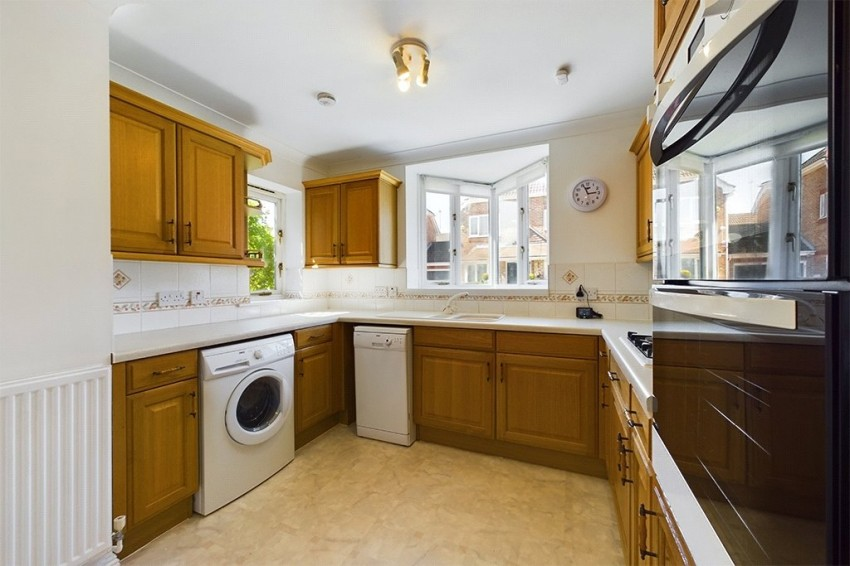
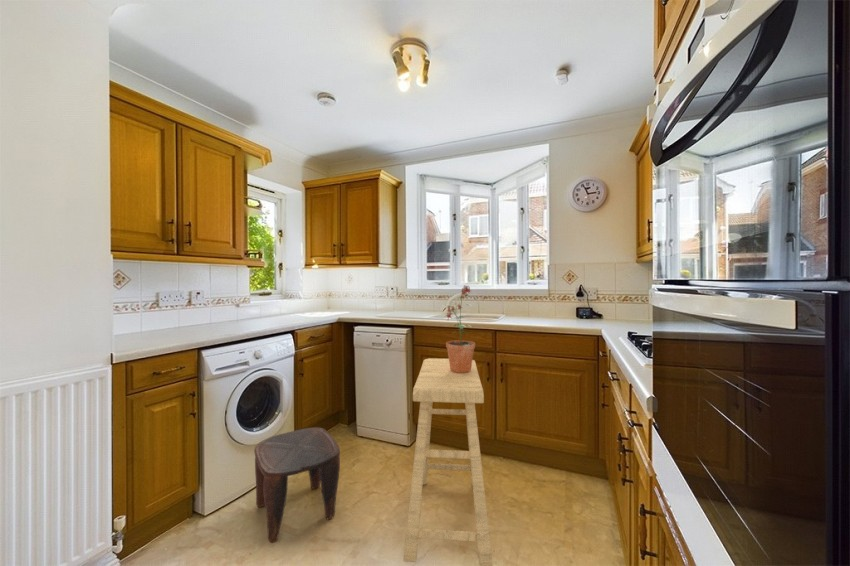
+ stool (448, 450)
+ potted plant (458, 326)
+ stool (297, 473)
